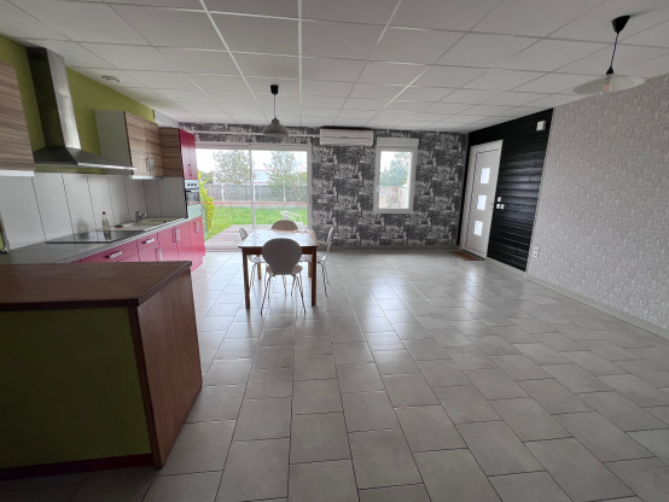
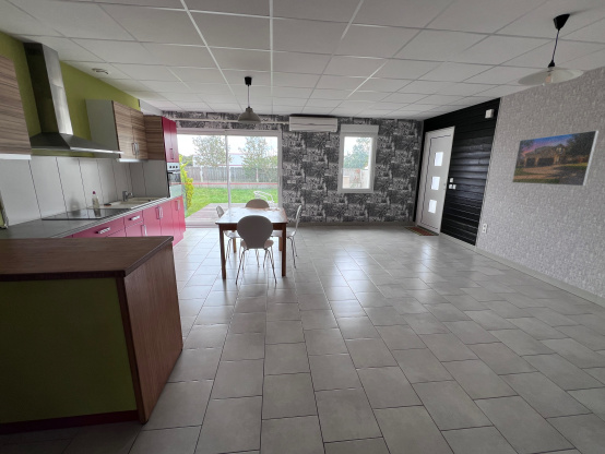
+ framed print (548, 160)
